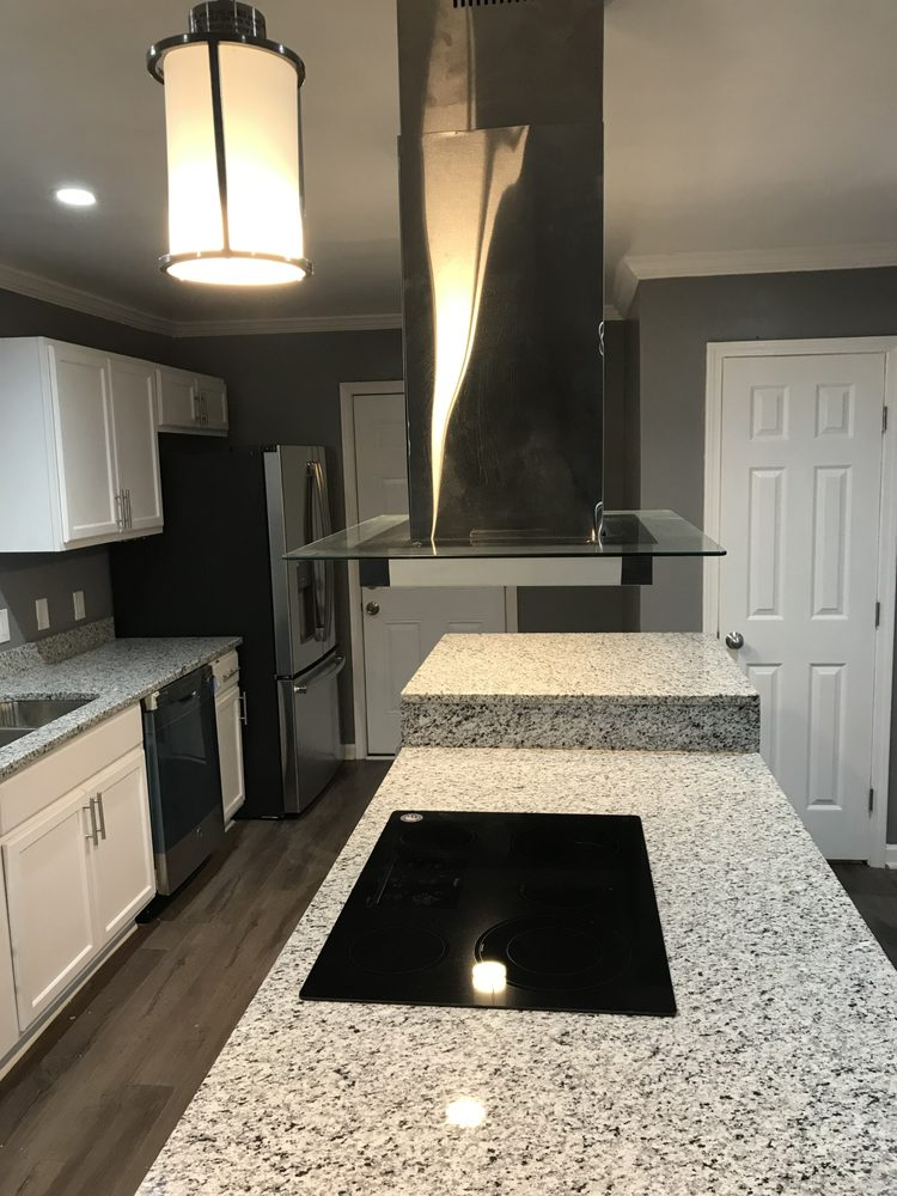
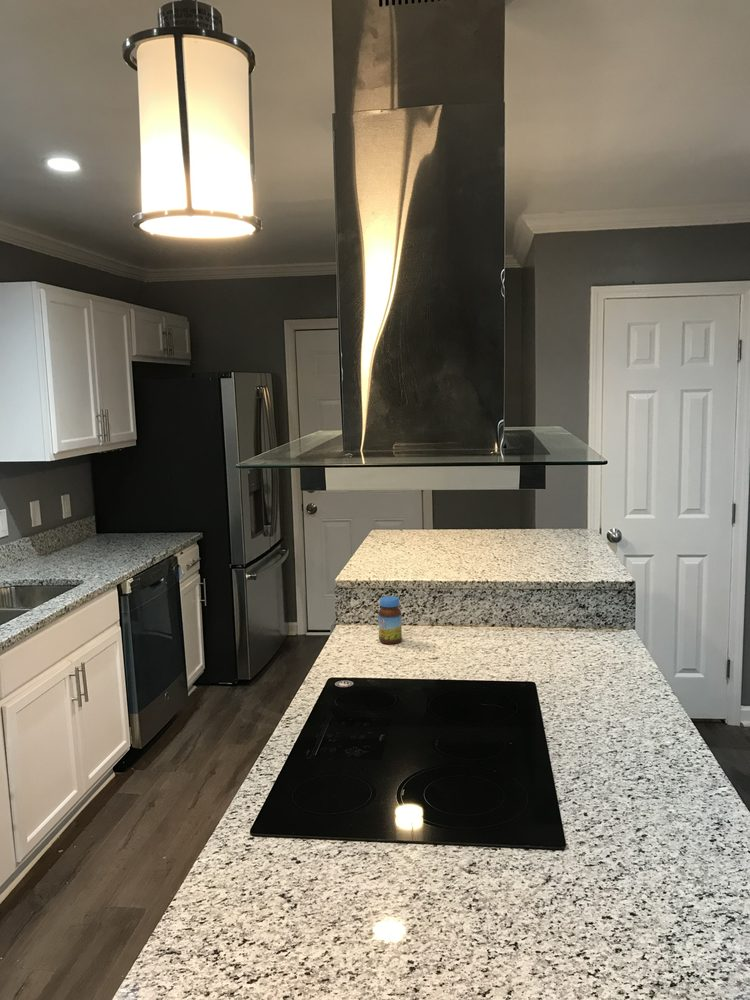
+ jar (389, 619)
